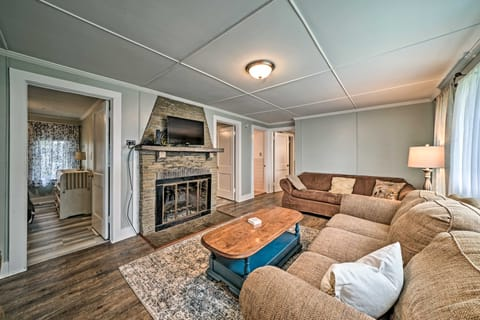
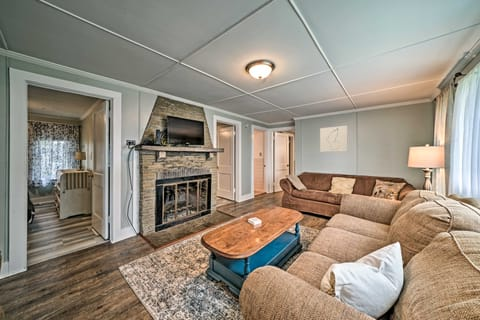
+ wall art (333, 139)
